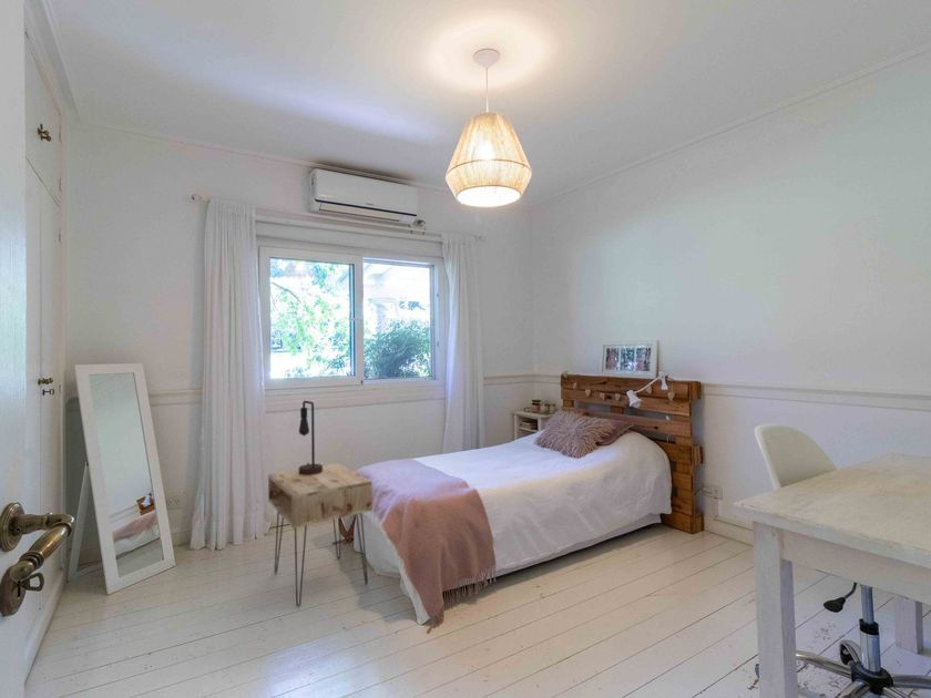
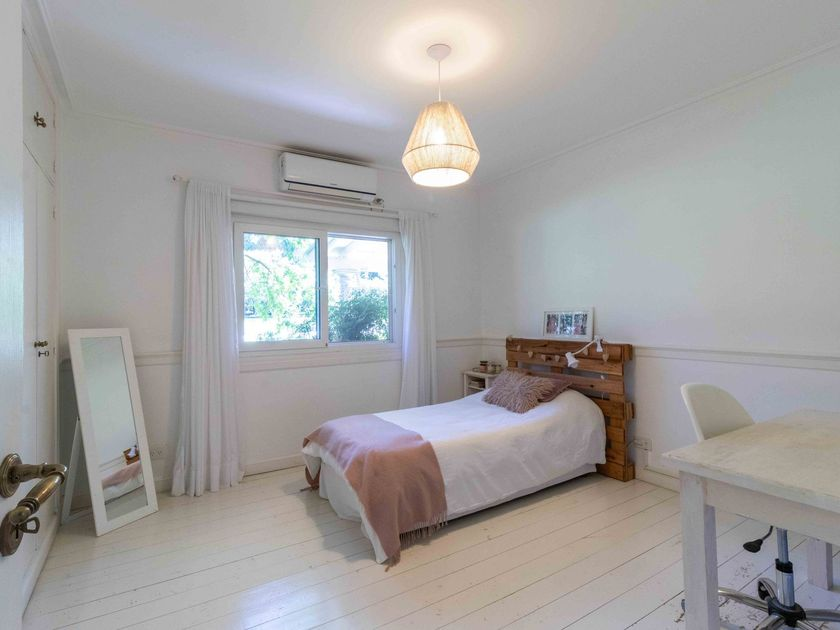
- nightstand (318, 522)
- table lamp (307, 433)
